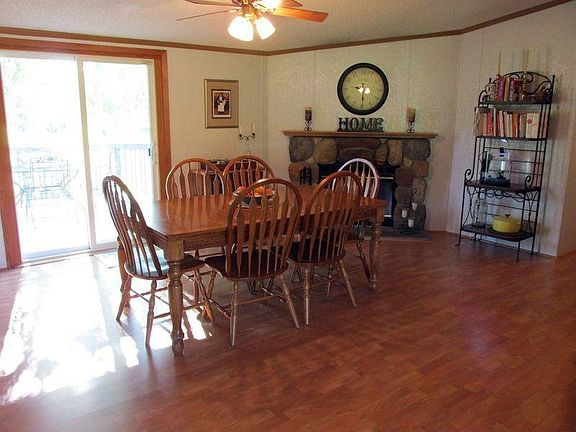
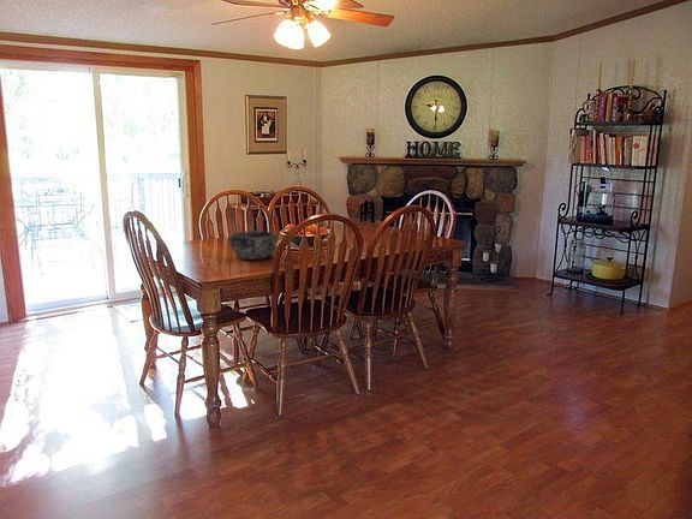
+ bowl (253, 245)
